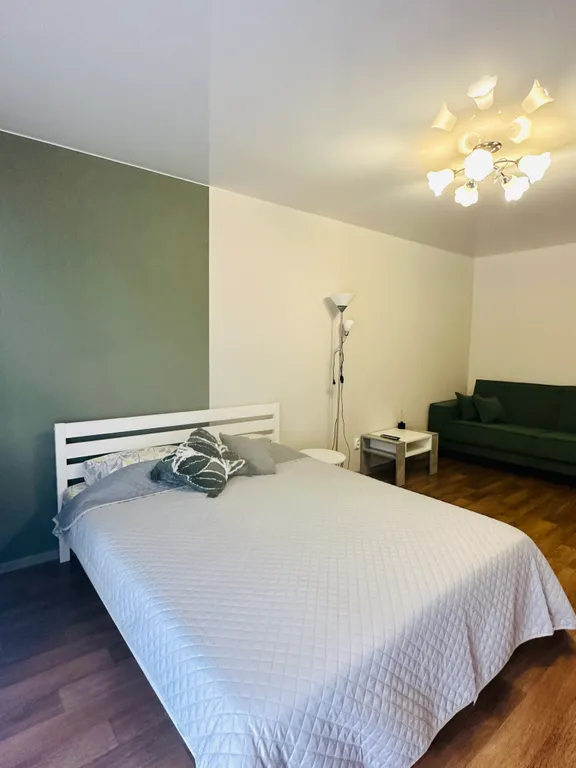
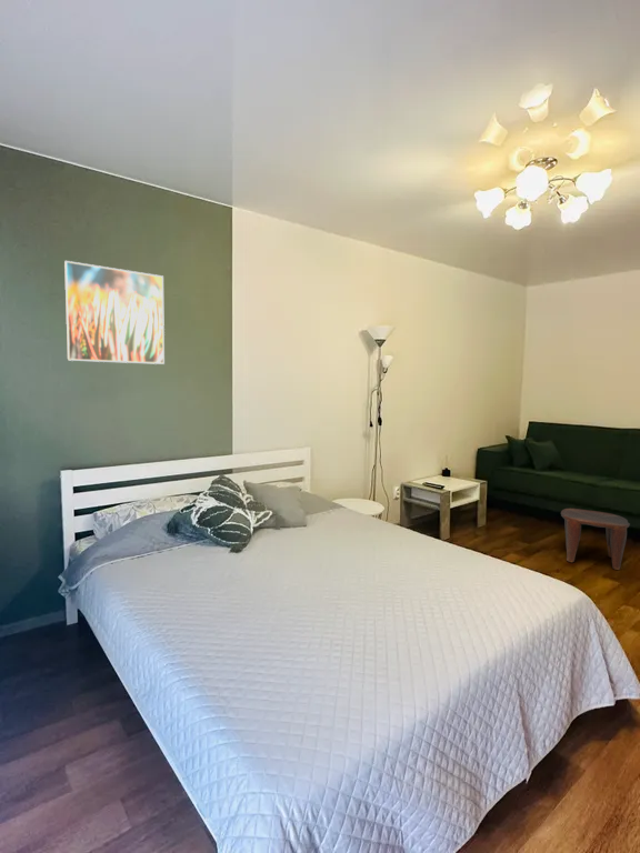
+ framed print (117, 315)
+ stool (594, 525)
